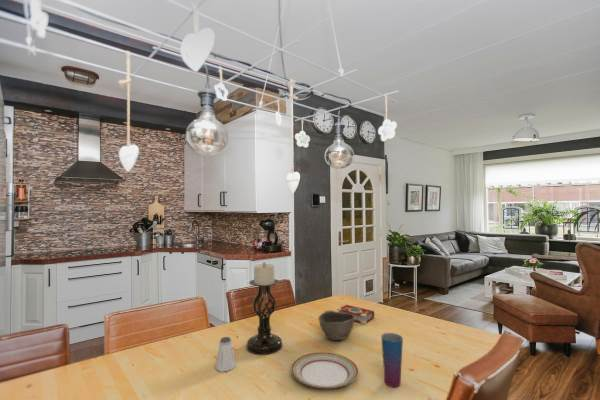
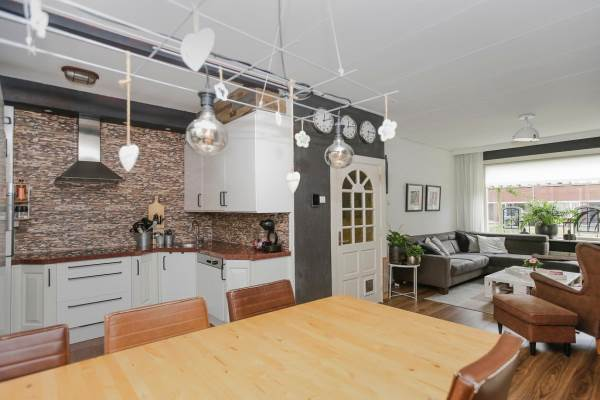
- bowl (334, 325)
- saltshaker (225, 352)
- candle holder (264, 303)
- book (353, 312)
- cup (392, 359)
- plate (324, 371)
